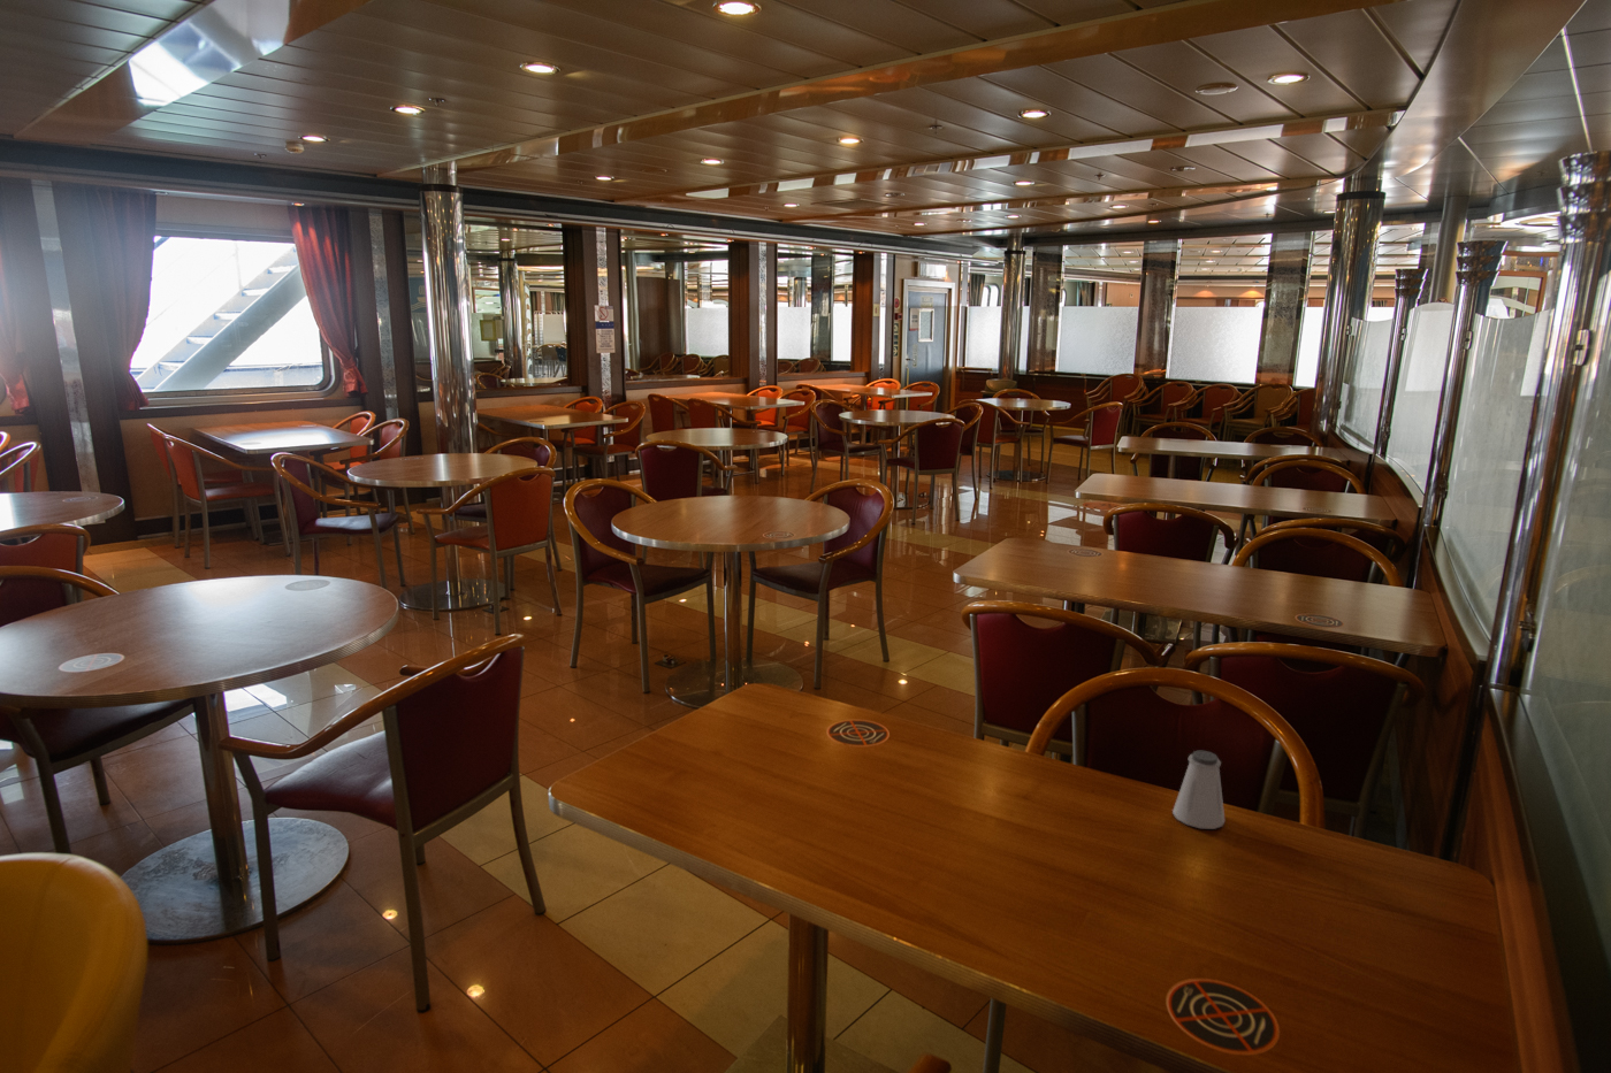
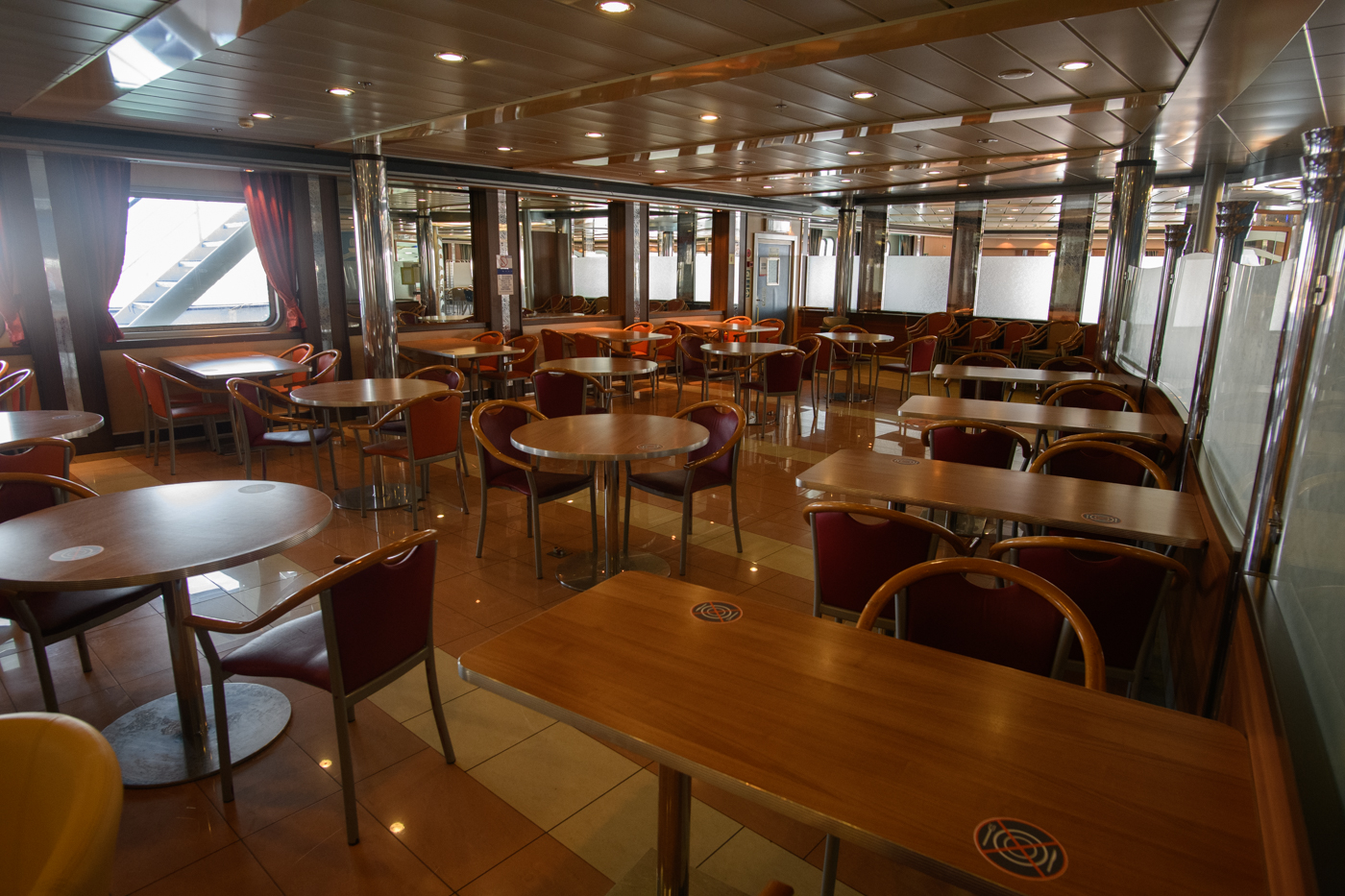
- saltshaker (1201, 786)
